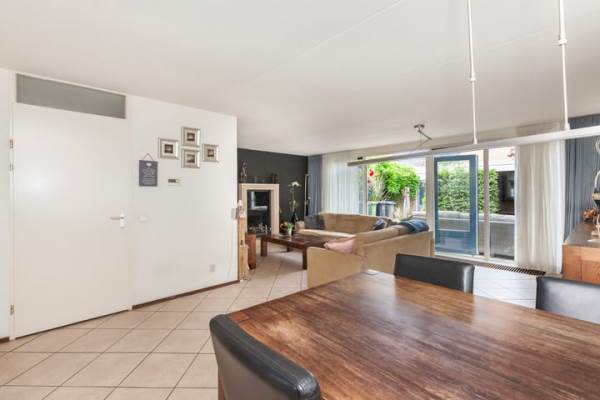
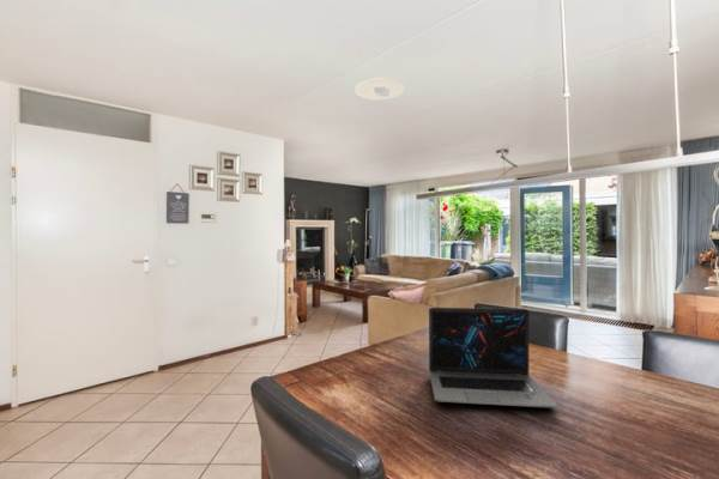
+ laptop (485, 353)
+ recessed light (379, 87)
